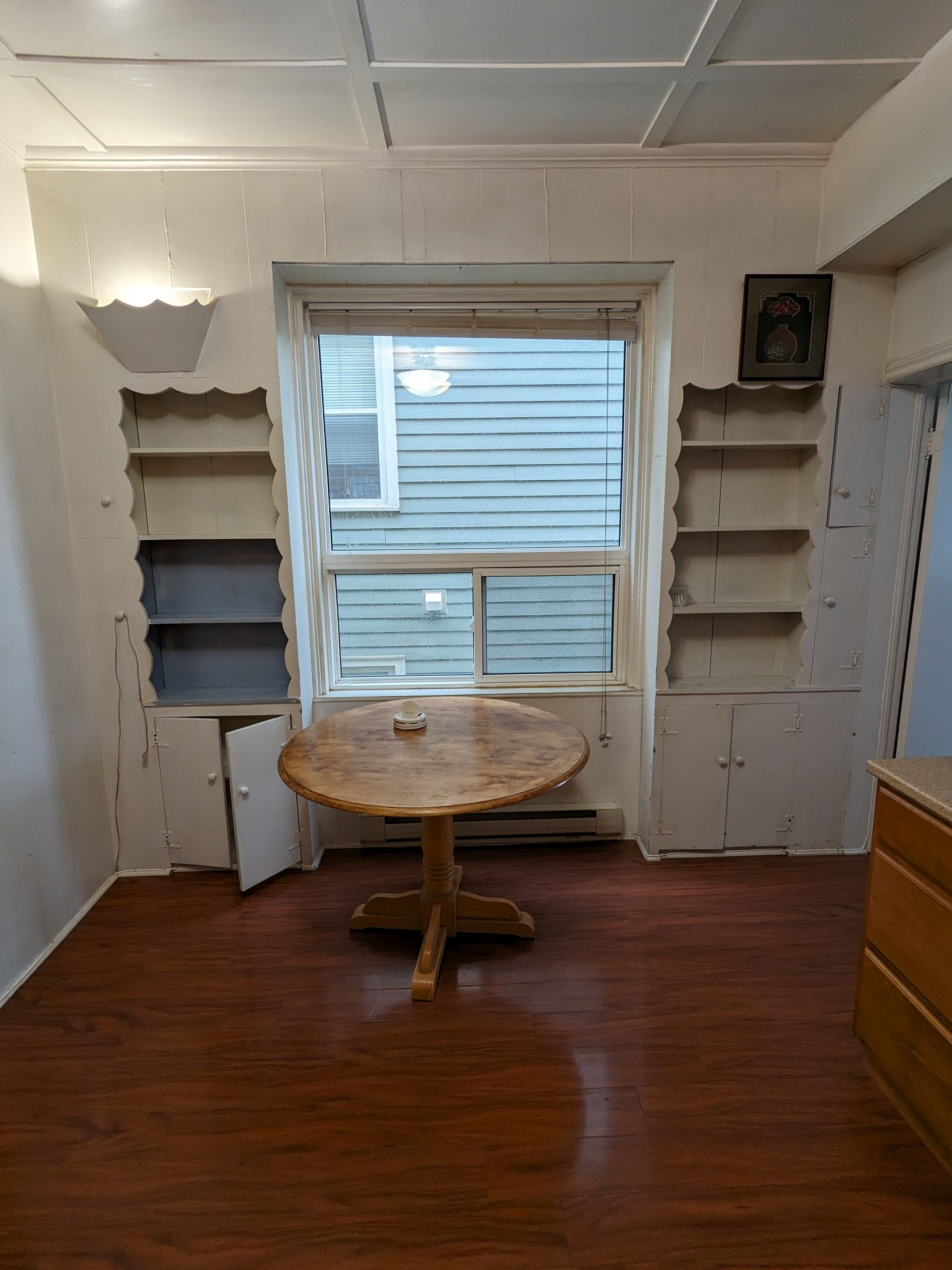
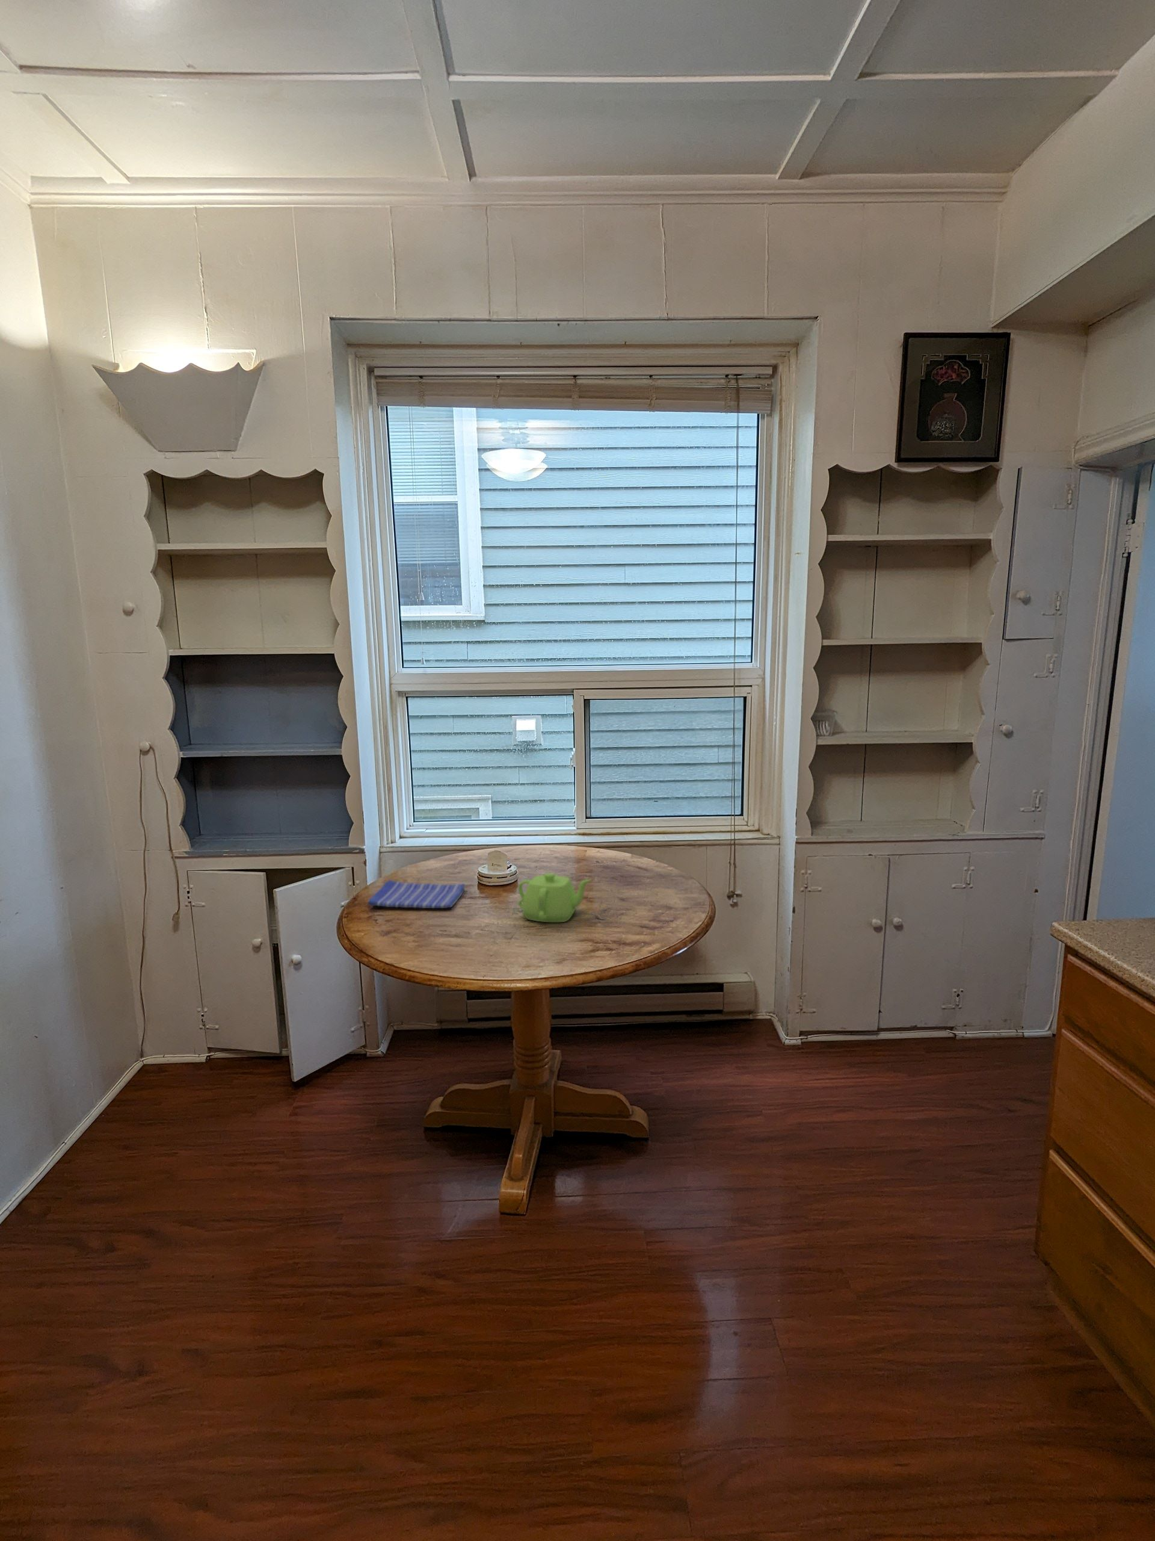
+ teapot (554, 894)
+ dish towel (417, 894)
